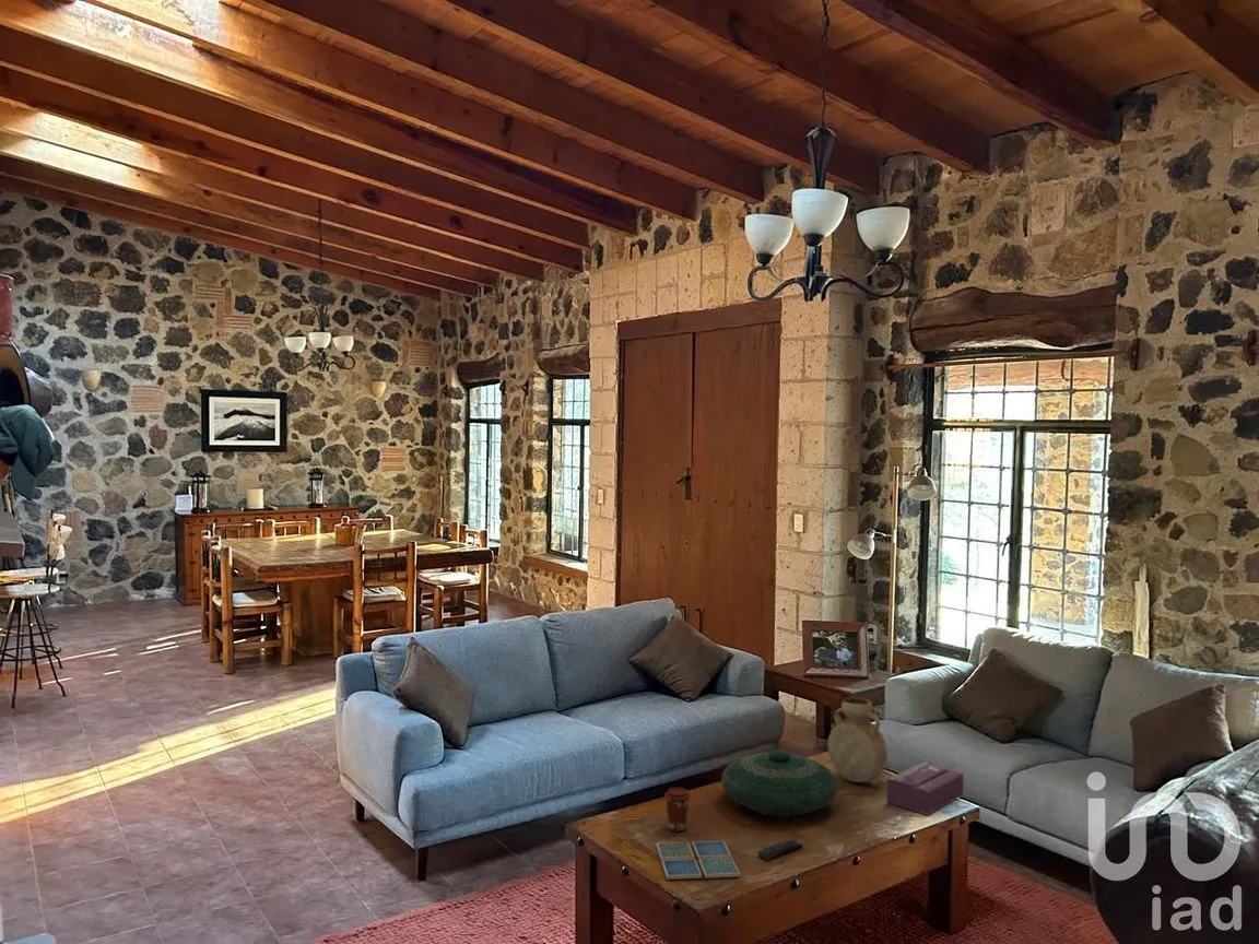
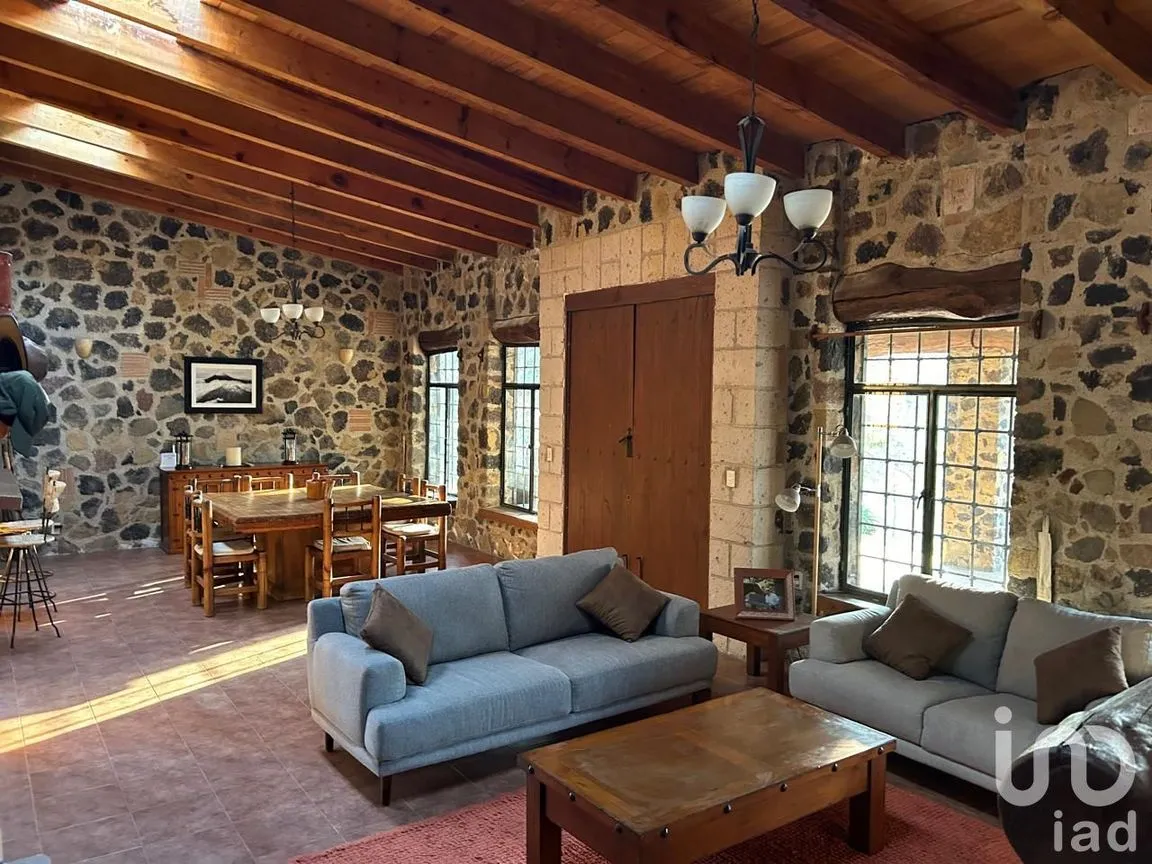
- remote control (781, 848)
- vase (858, 740)
- coffee cup (676, 809)
- tissue box (925, 787)
- drink coaster (695, 859)
- decorative bowl (778, 777)
